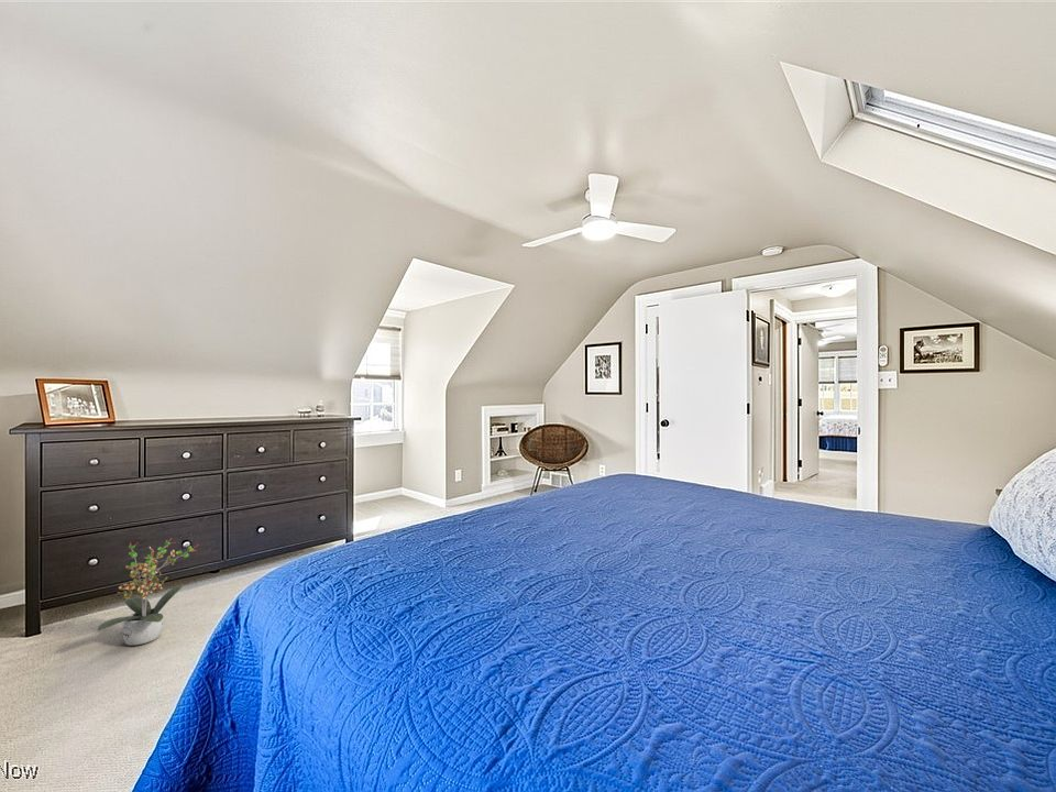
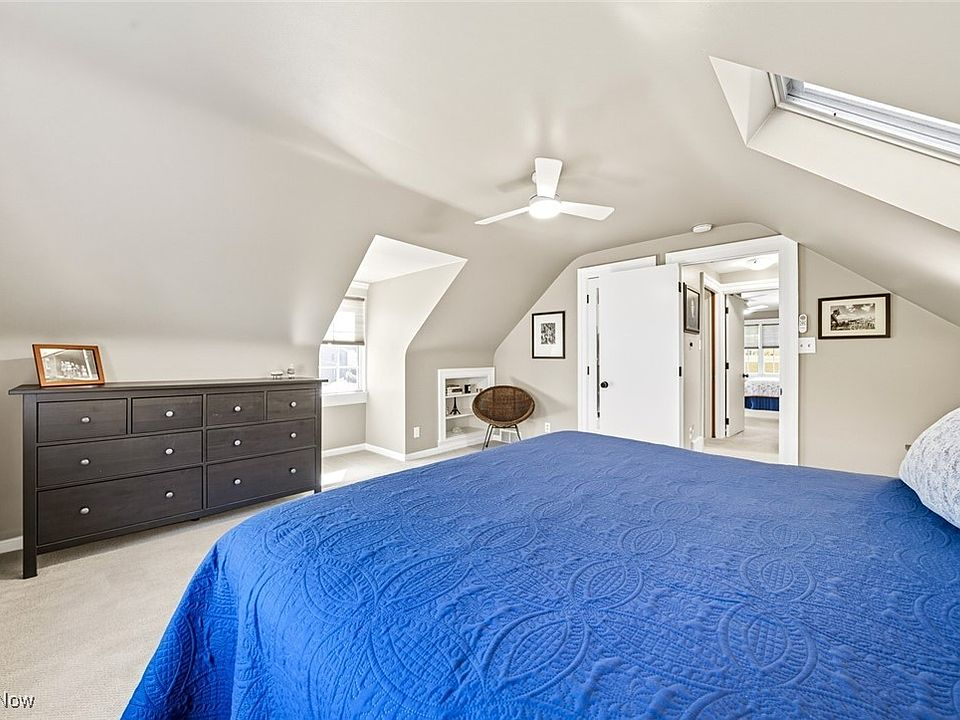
- potted plant (146, 591)
